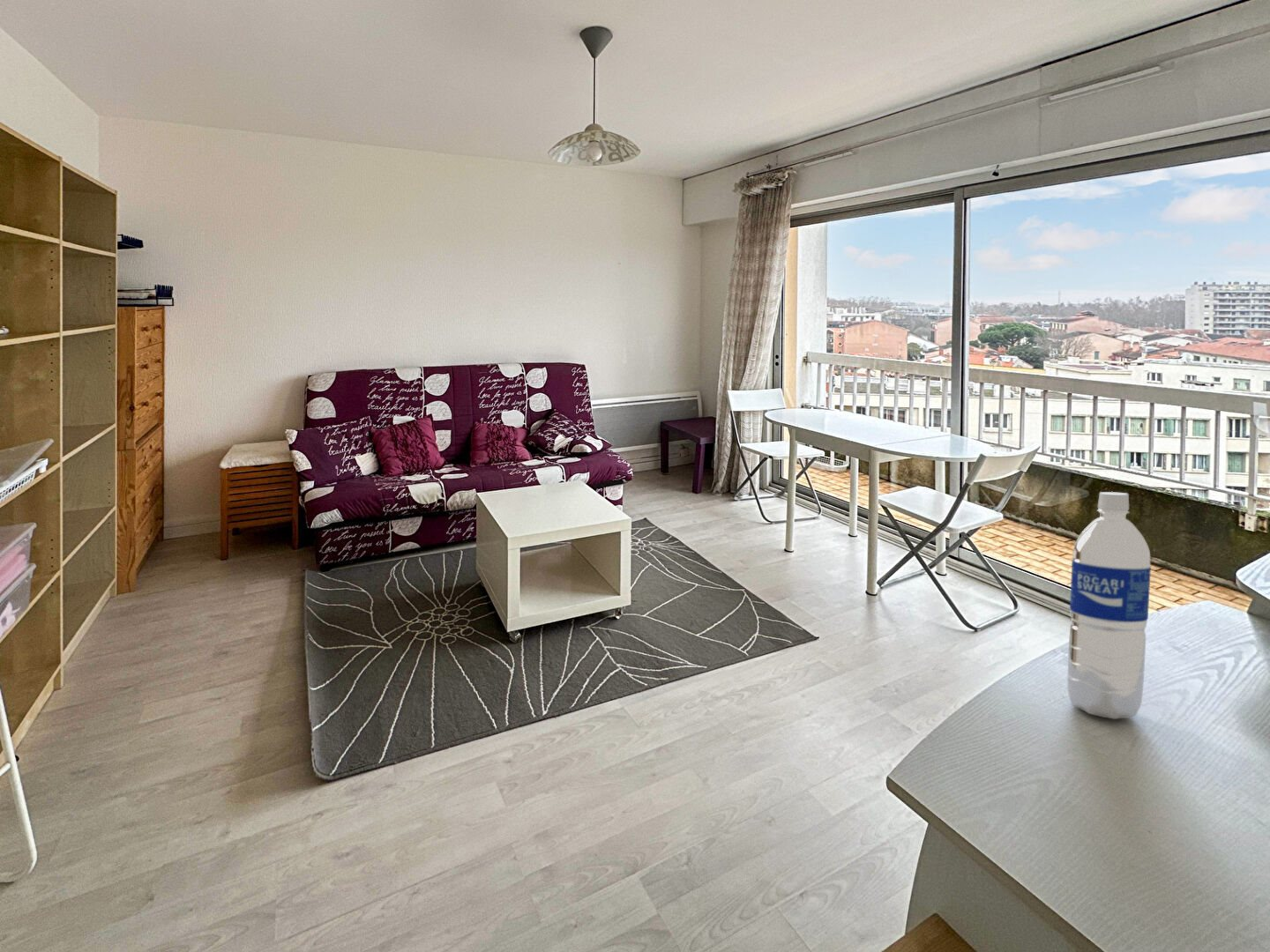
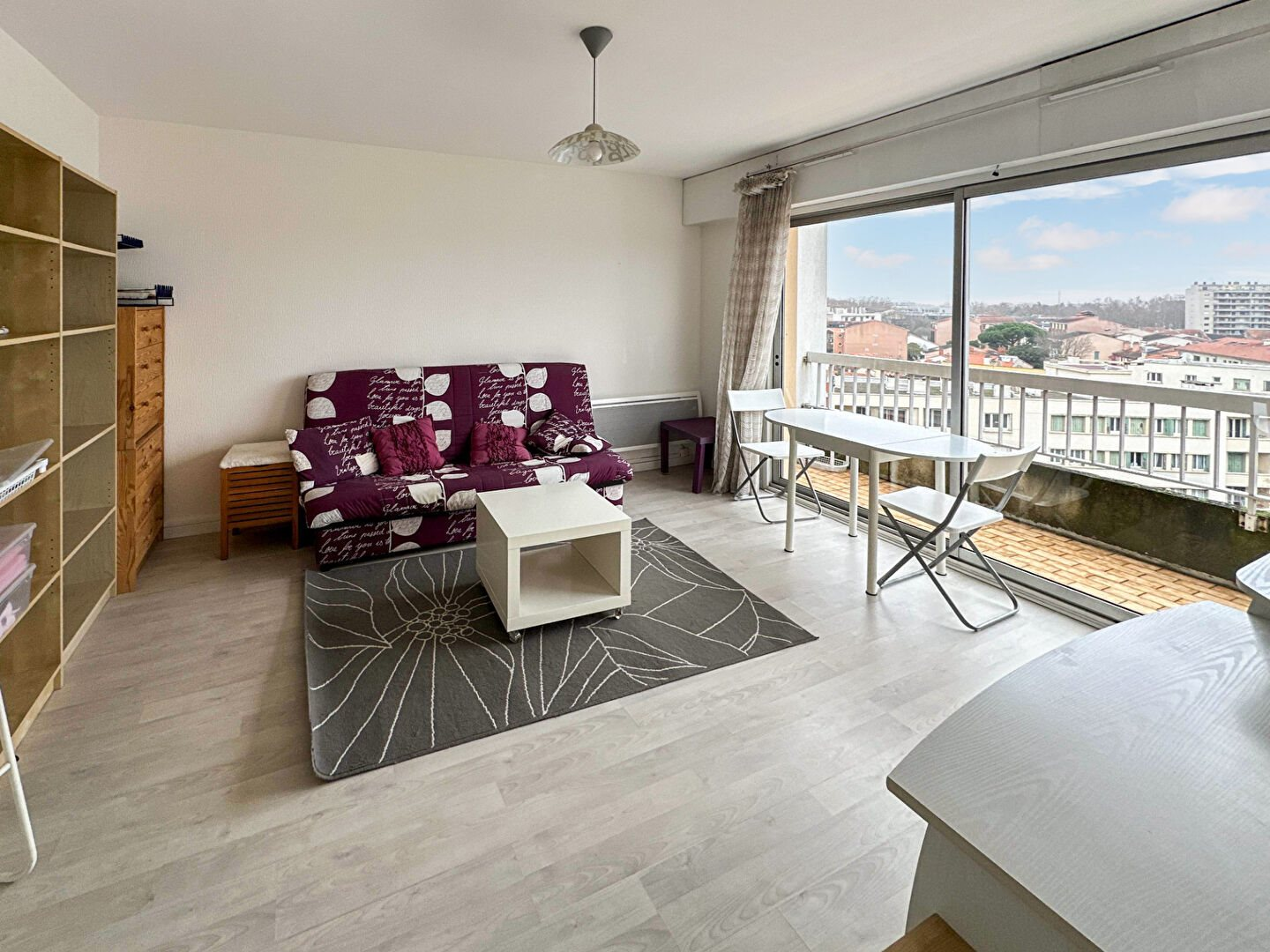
- water bottle (1108, 602)
